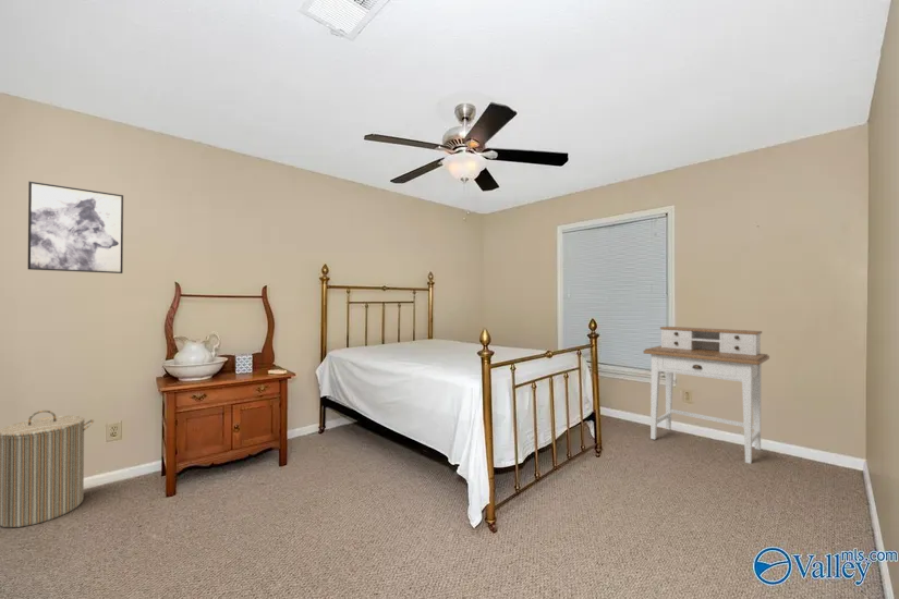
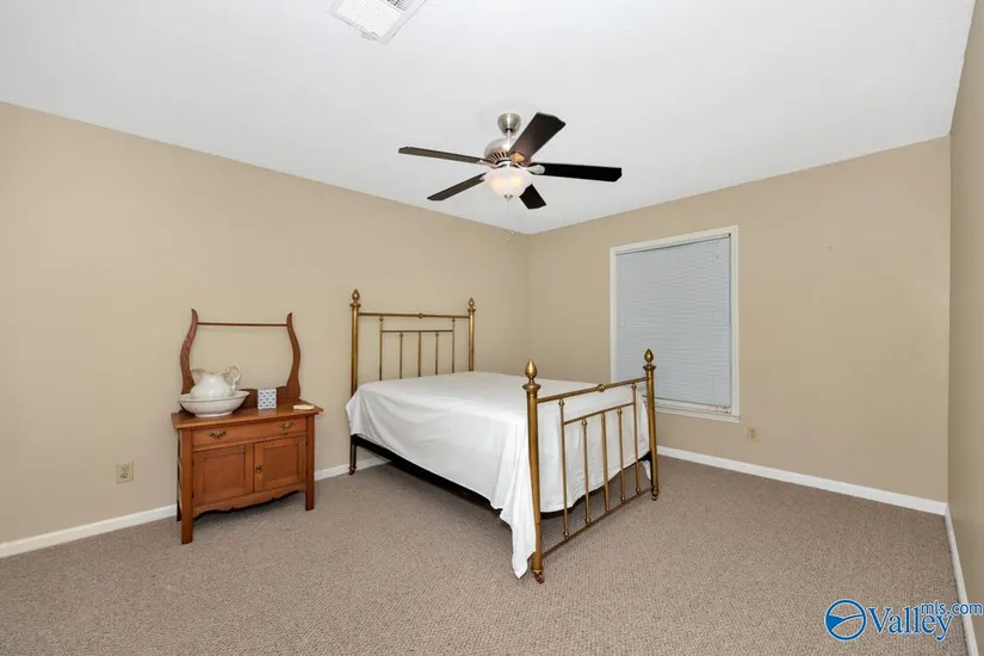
- desk (706, 377)
- wall art (78, 230)
- laundry hamper (42, 460)
